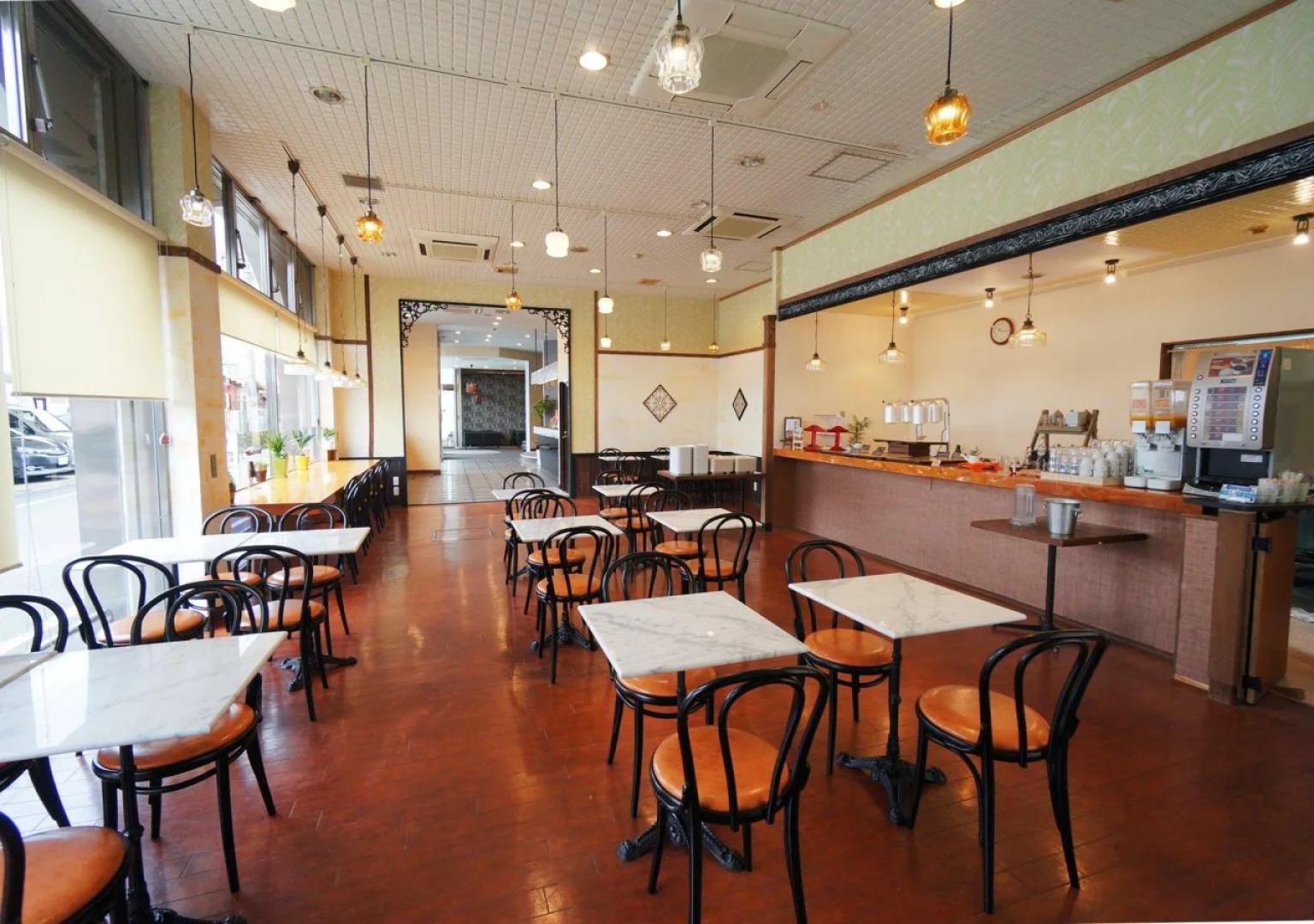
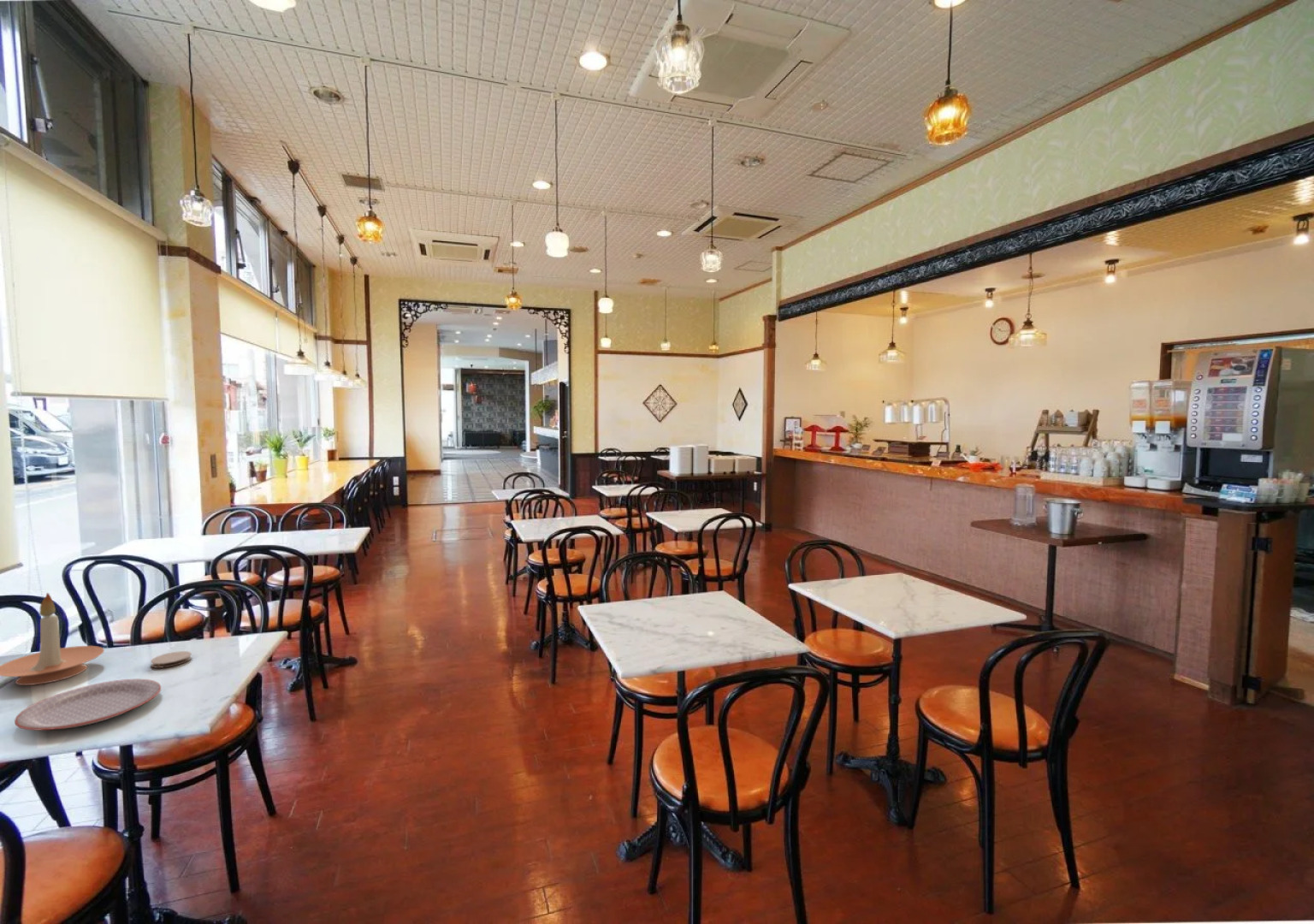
+ candle holder (50, 633)
+ coaster (171, 659)
+ plate (92, 705)
